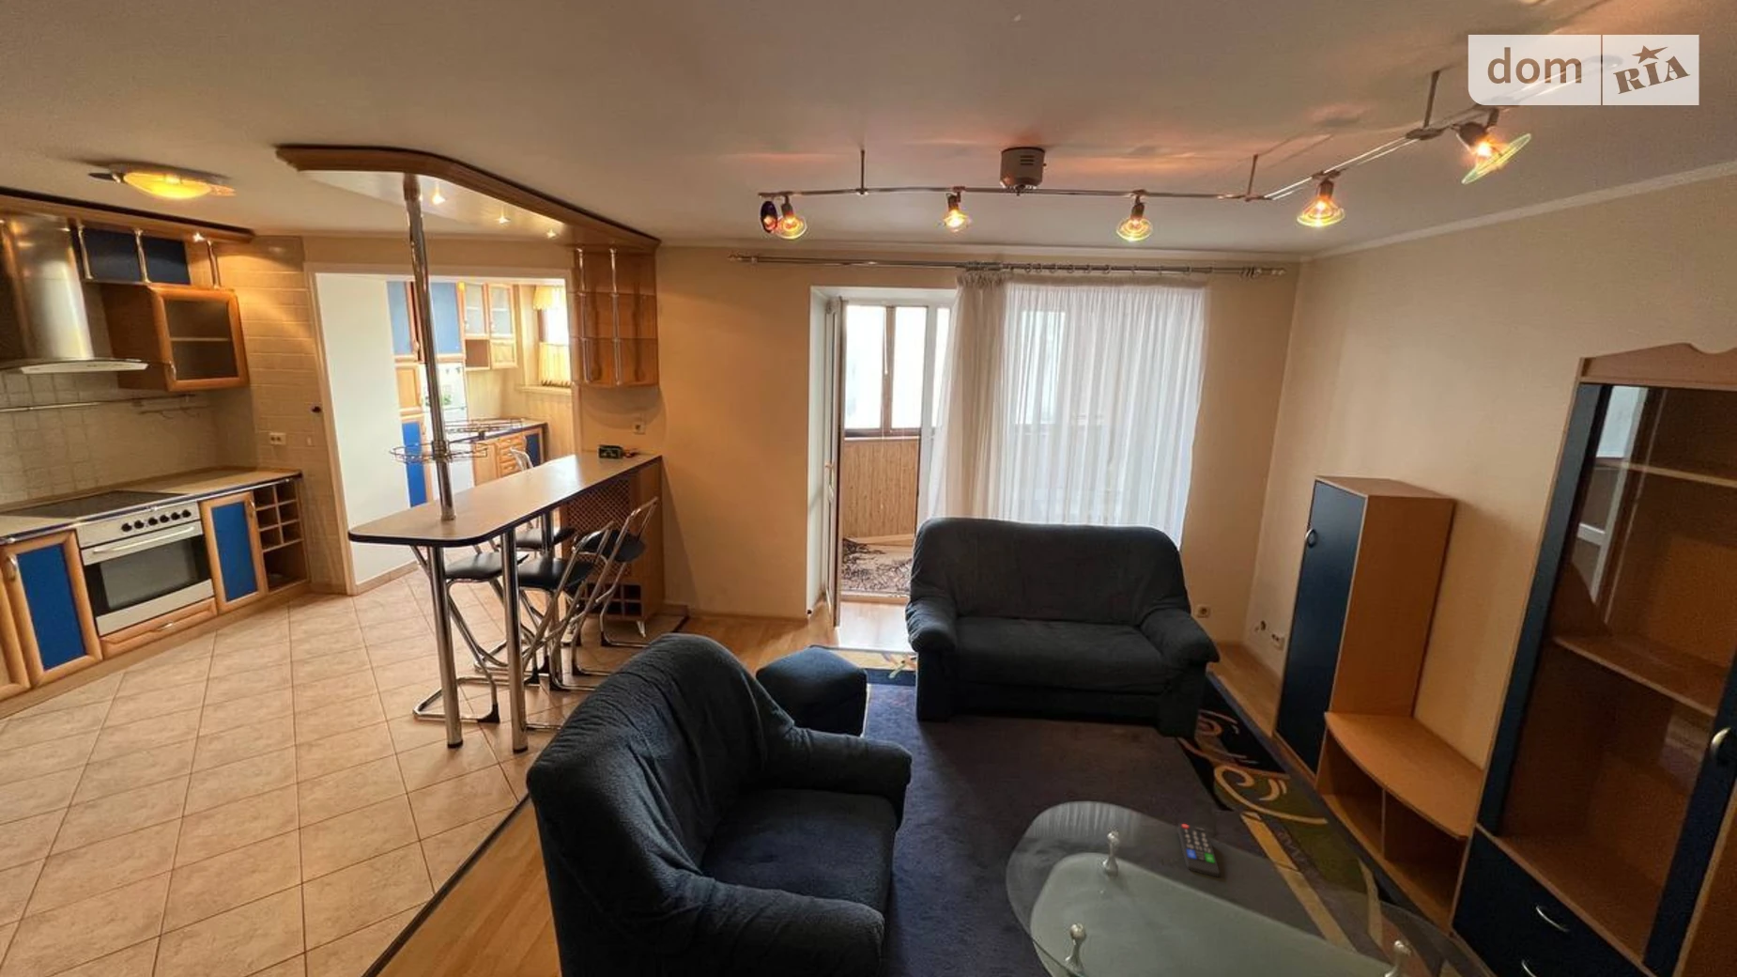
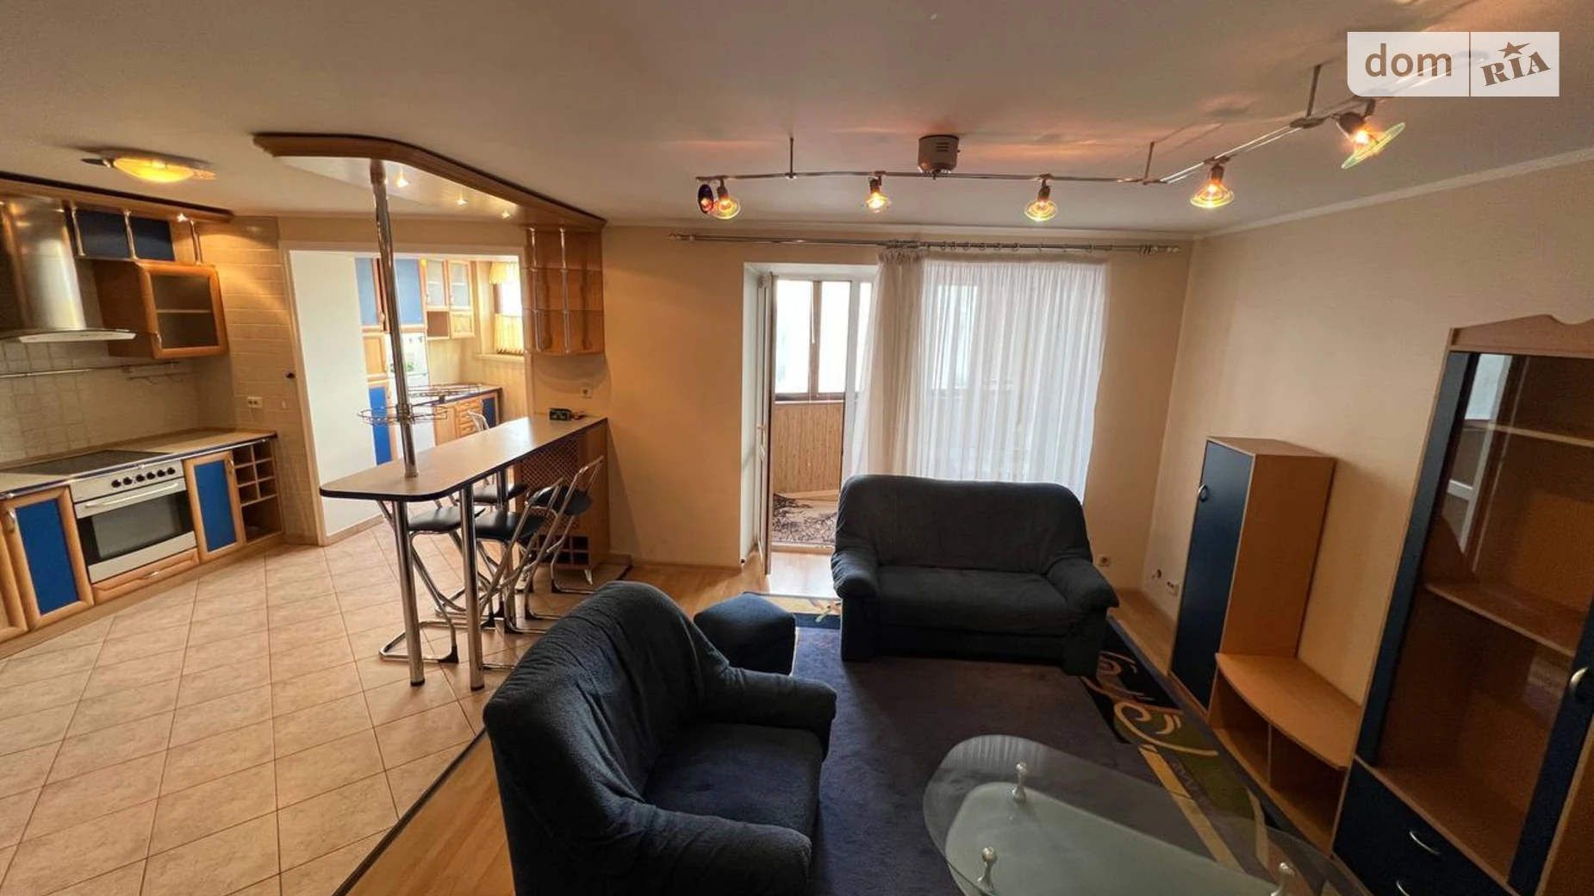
- remote control (1197, 849)
